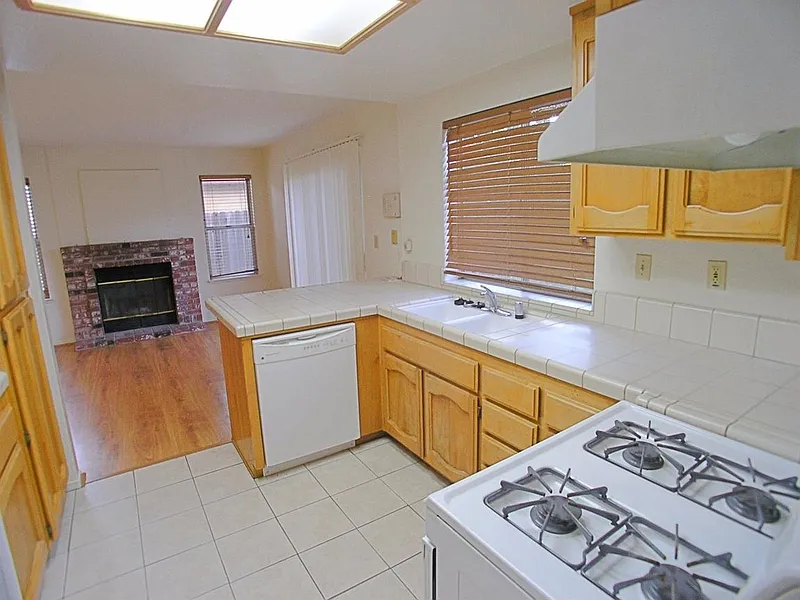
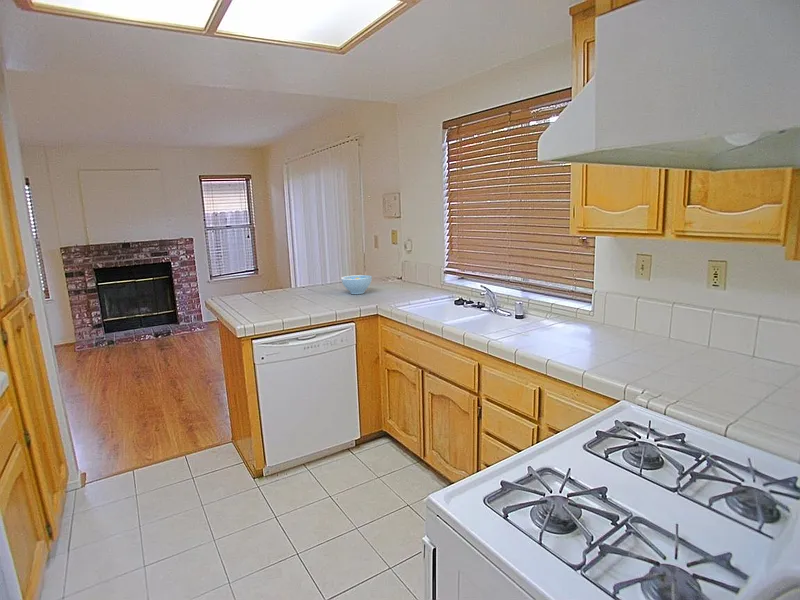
+ bowl (357, 285)
